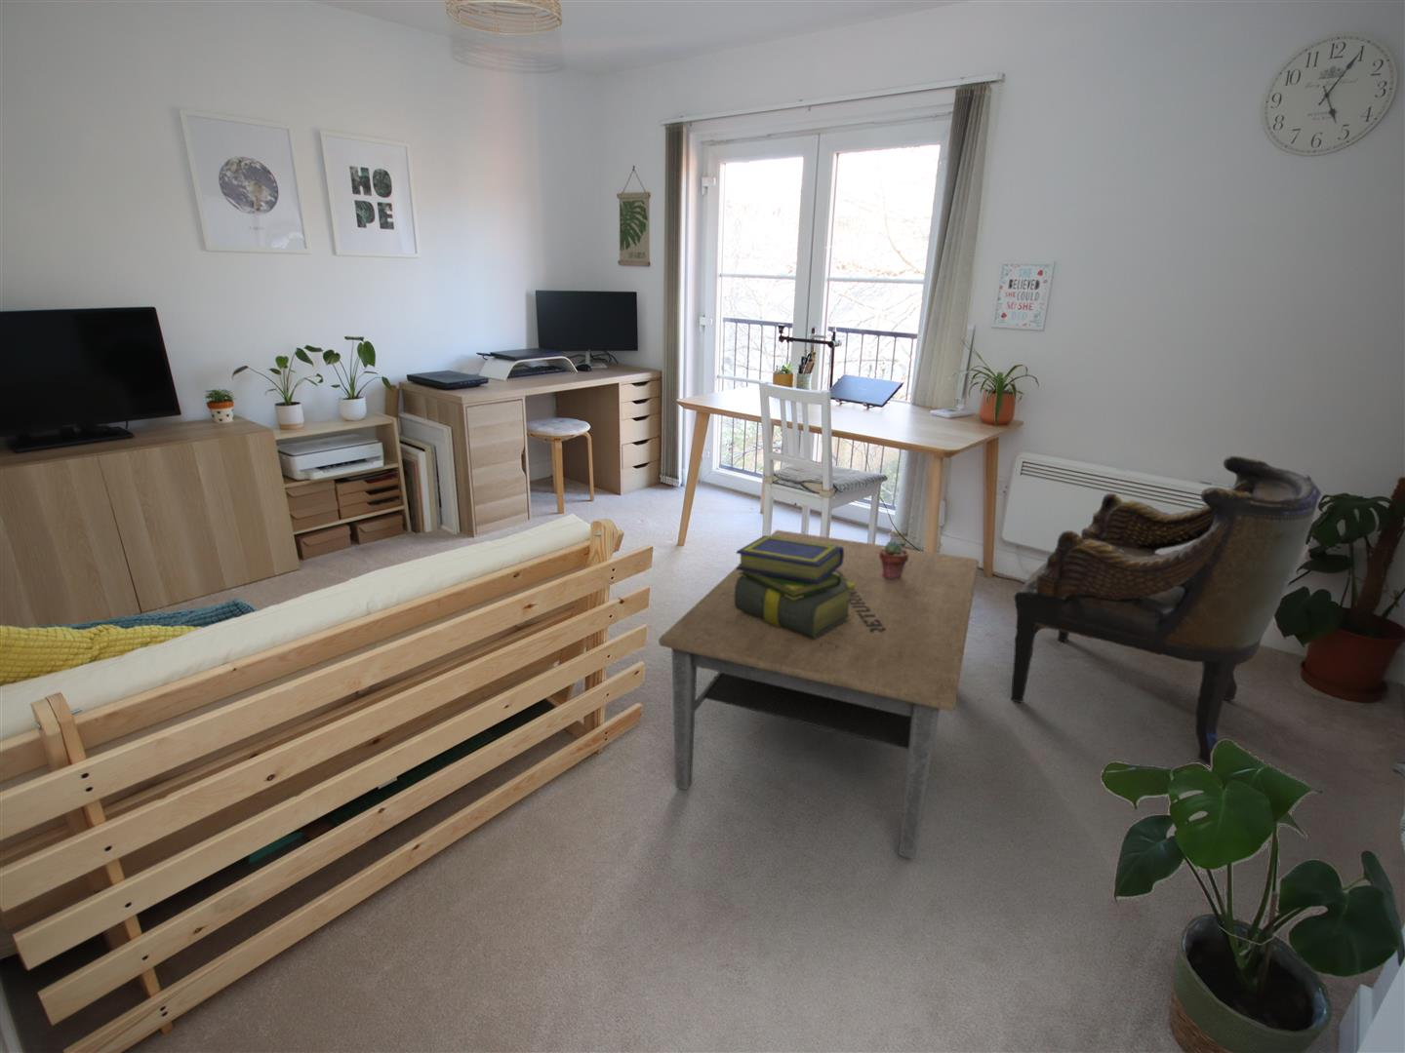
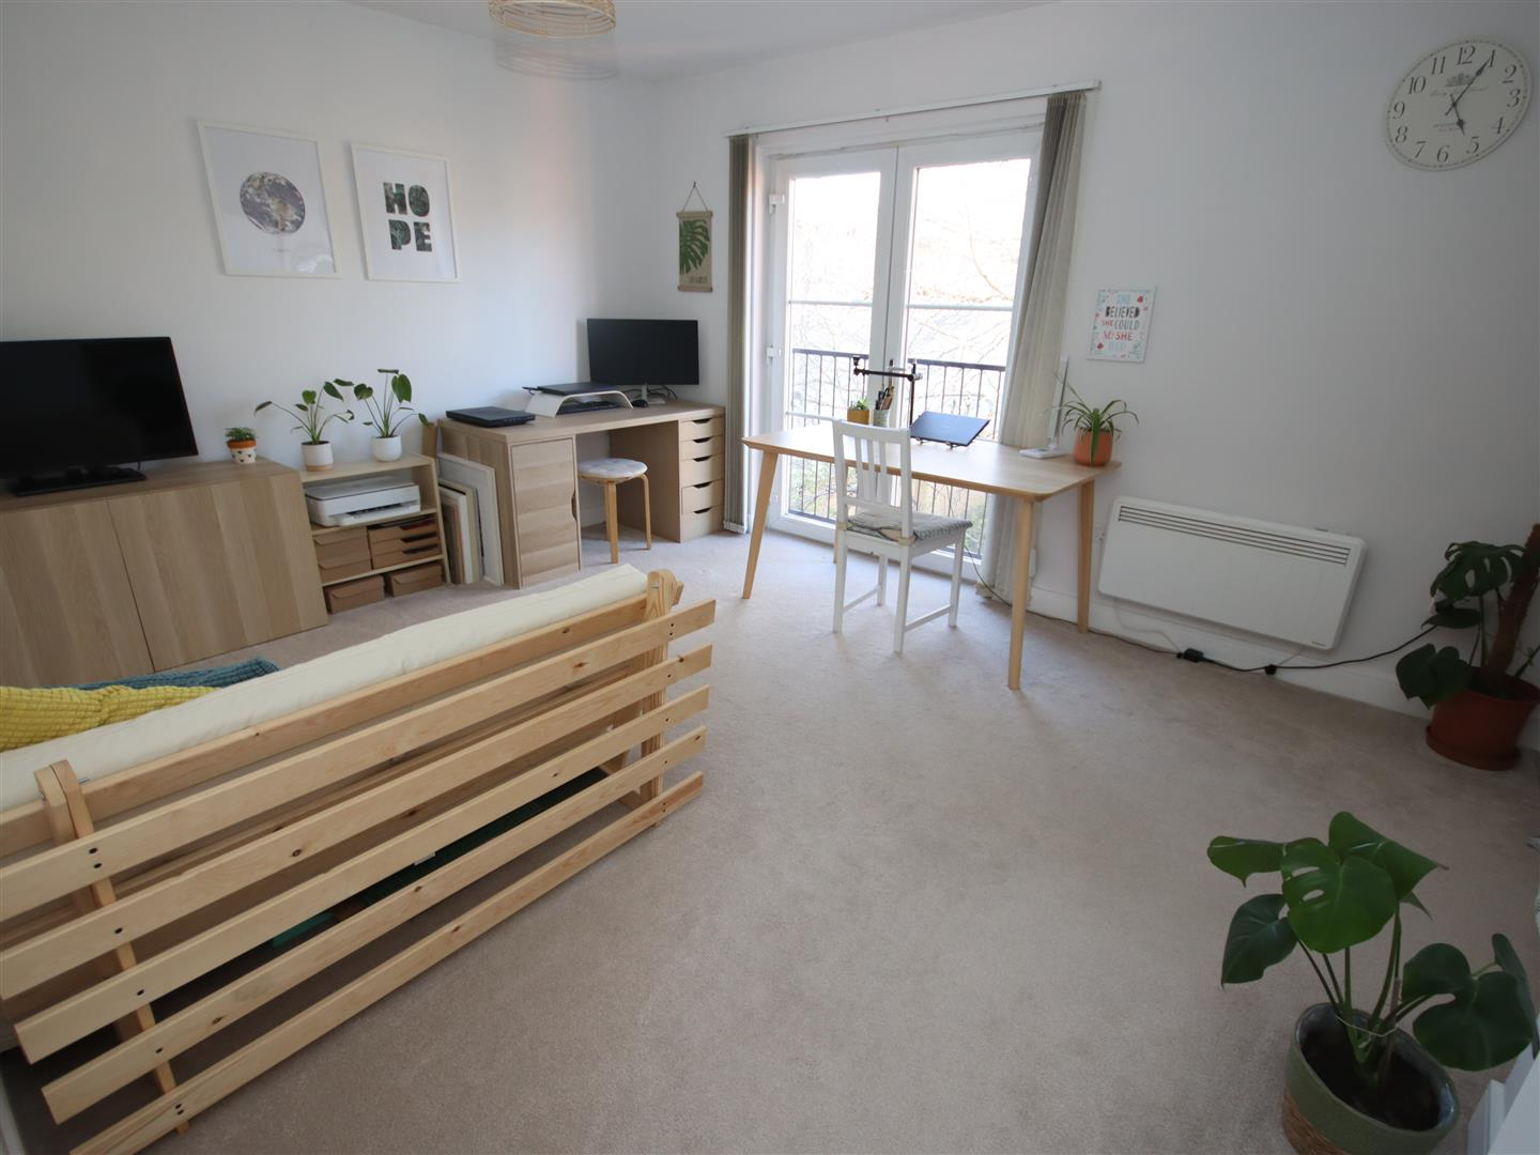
- coffee table (835, 663)
- potted succulent (893, 557)
- armchair (1135, 582)
- stack of books (789, 581)
